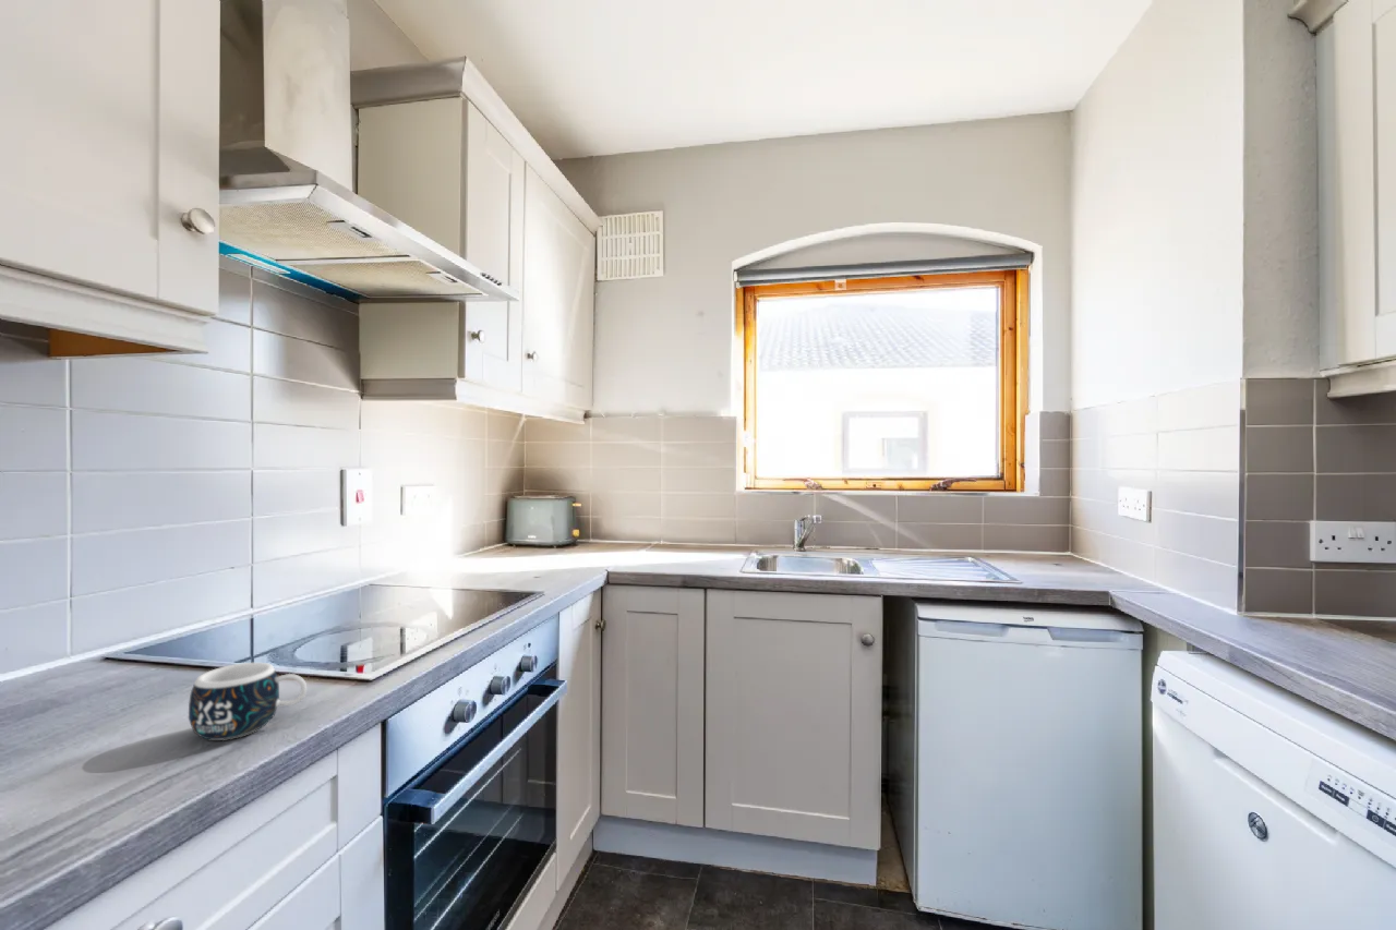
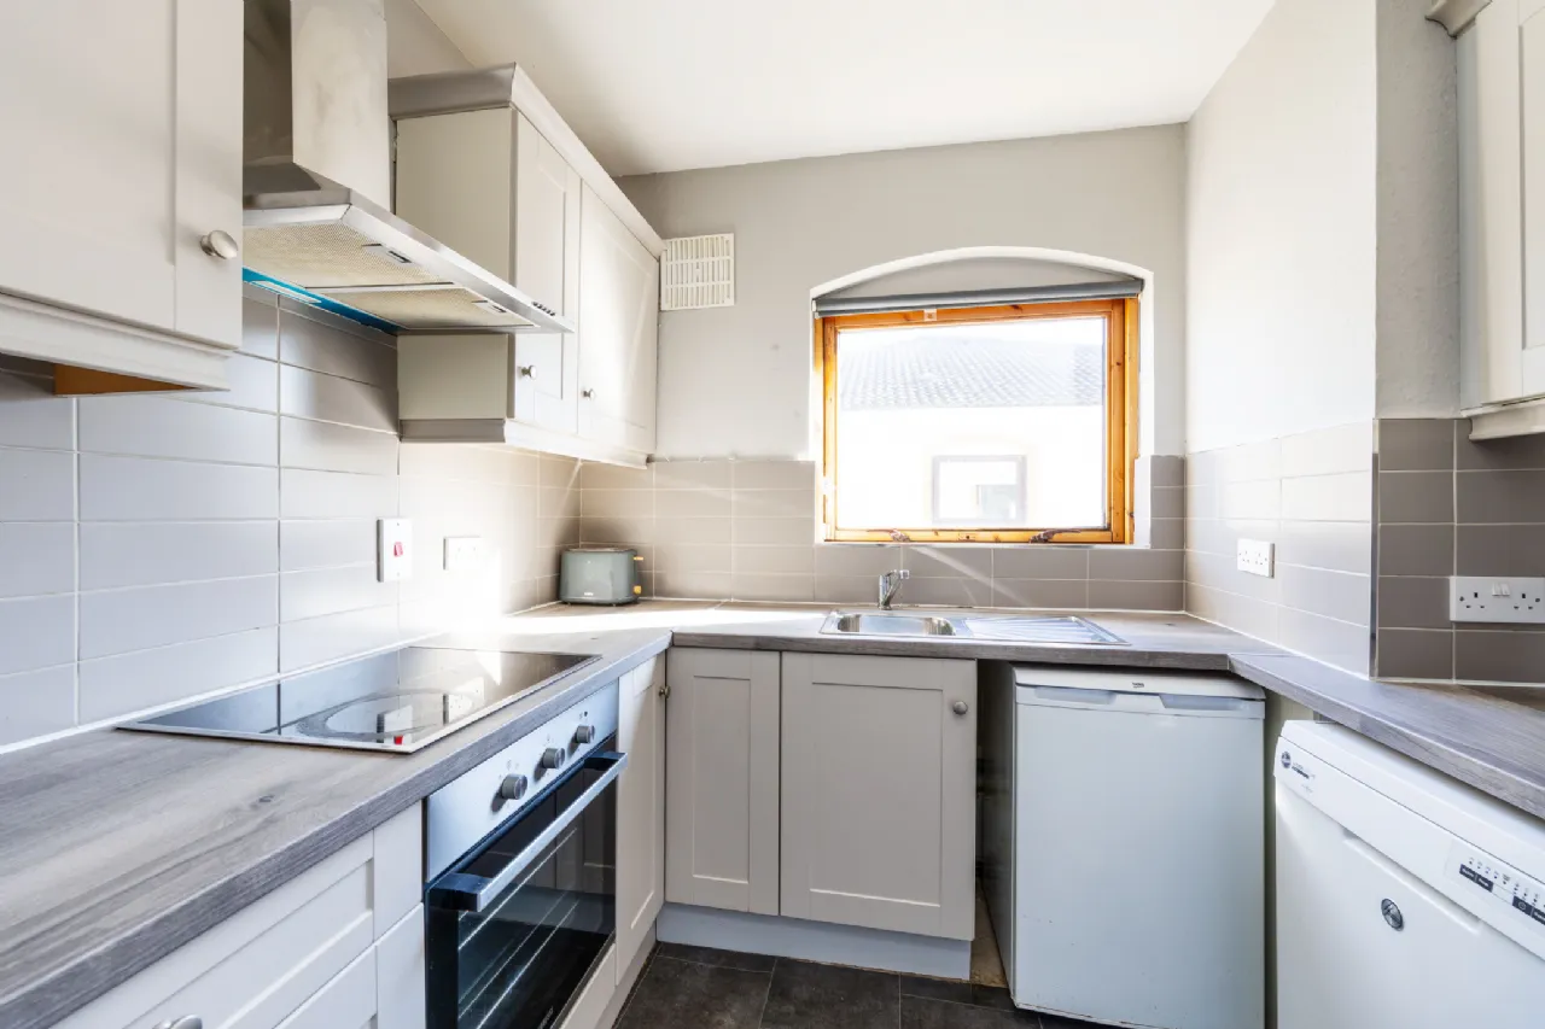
- mug (250, 698)
